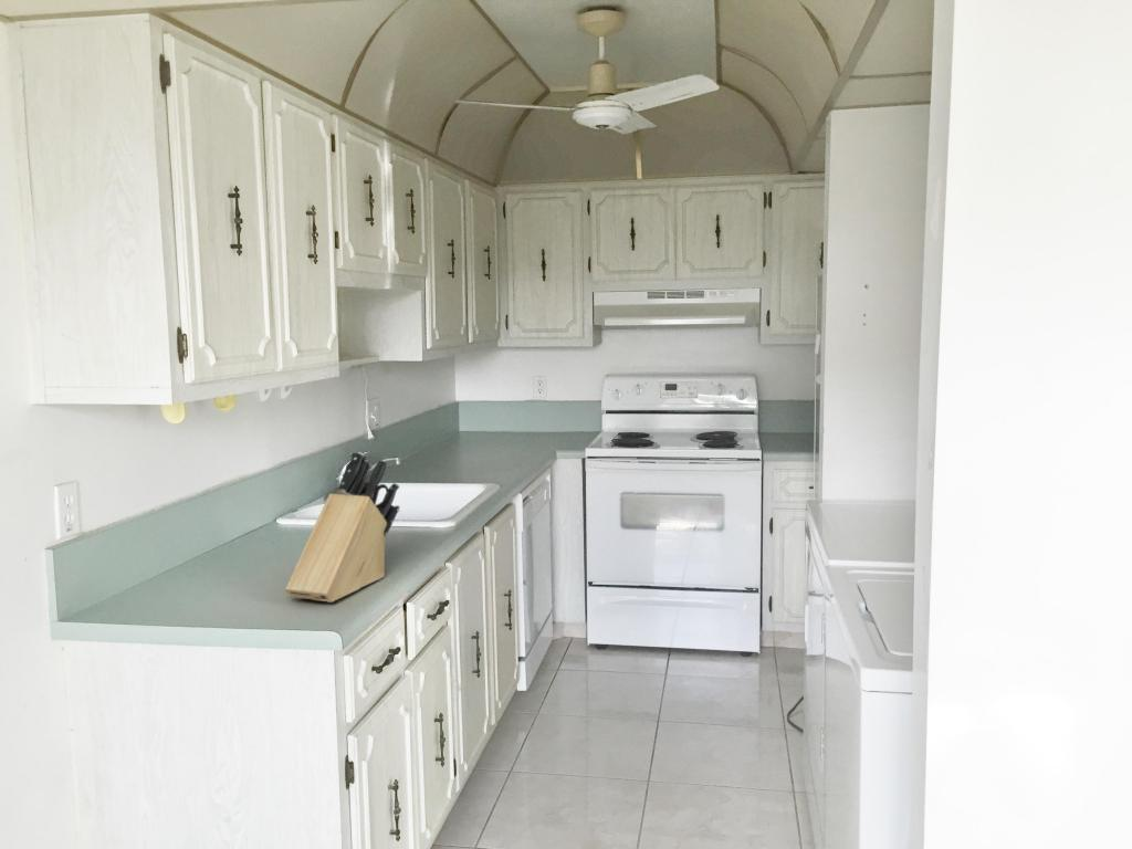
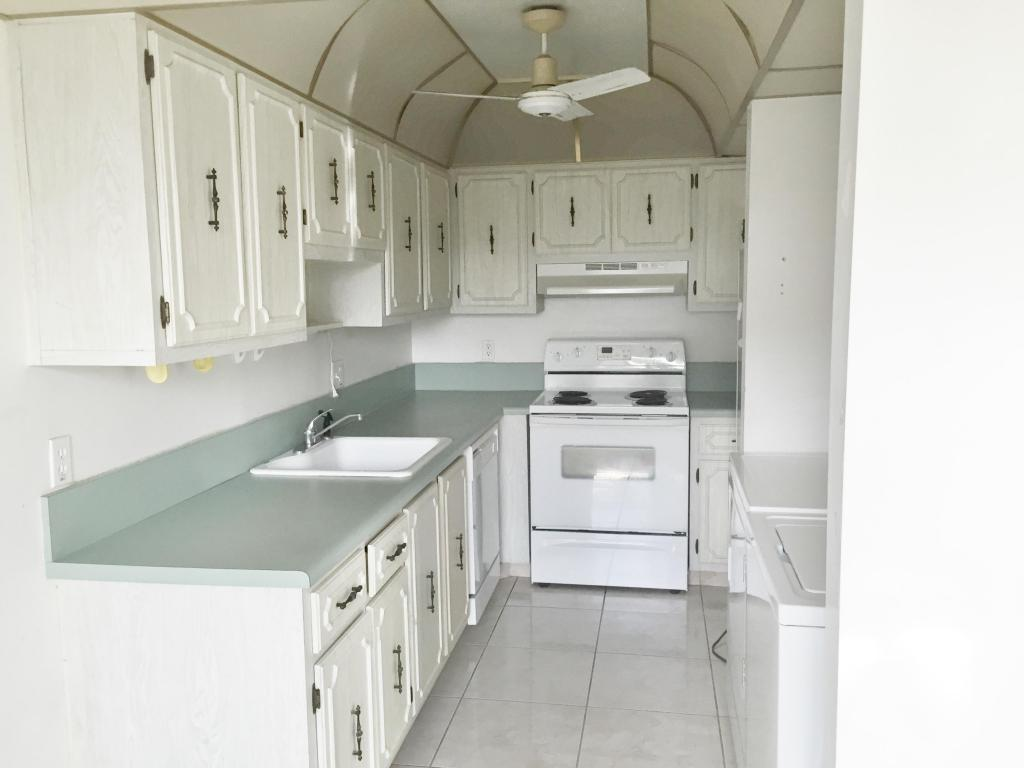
- knife block (346, 521)
